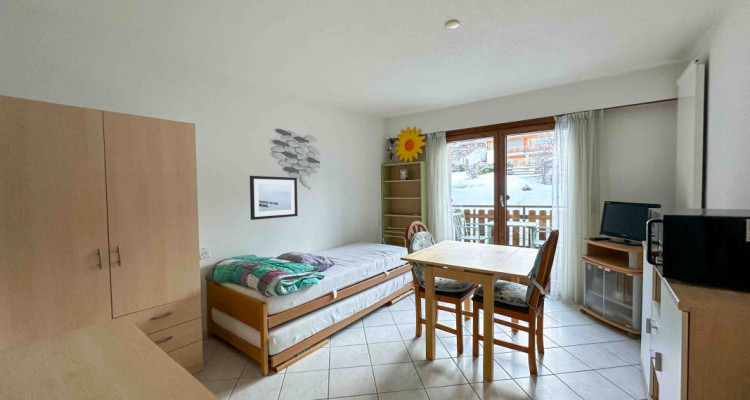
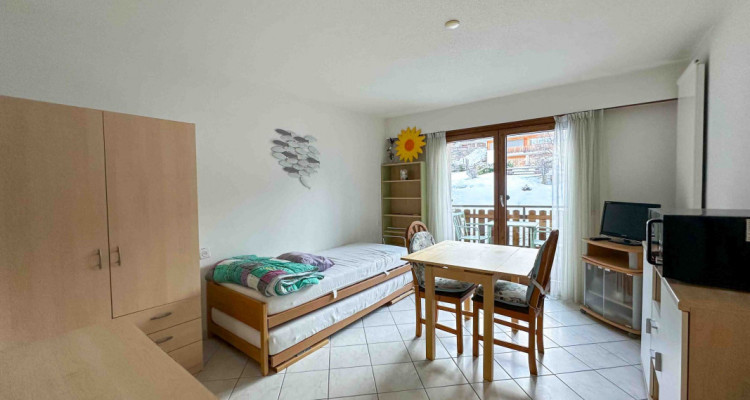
- wall art (275, 197)
